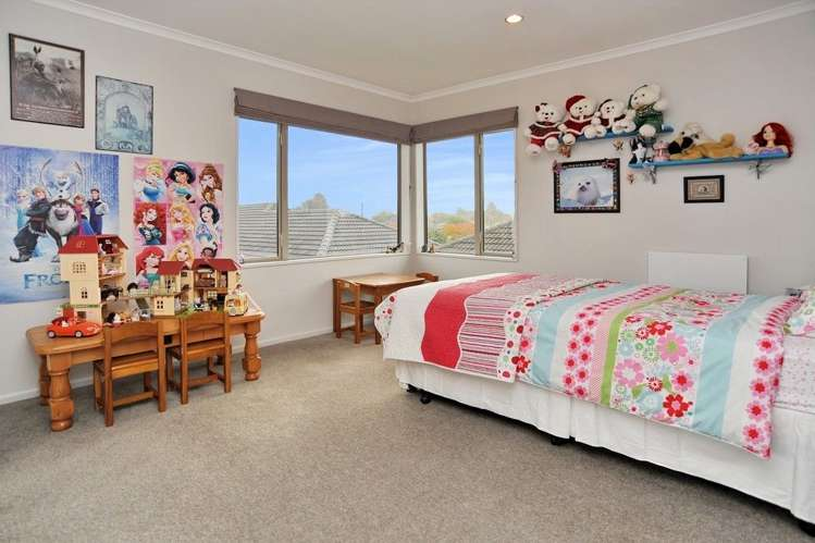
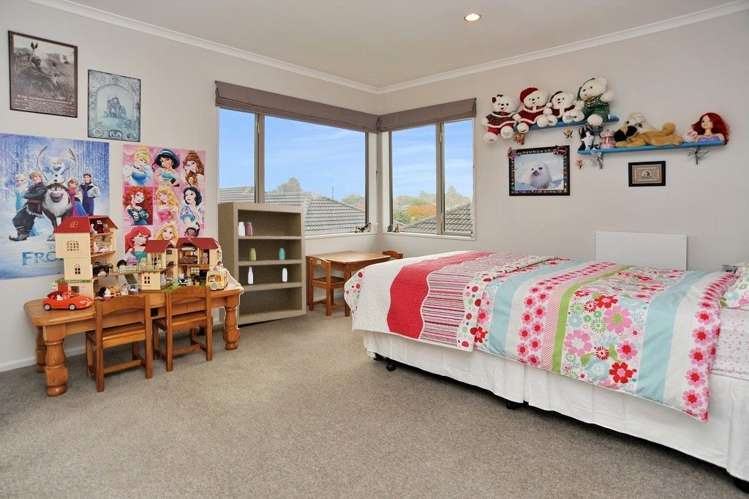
+ bookcase (263, 261)
